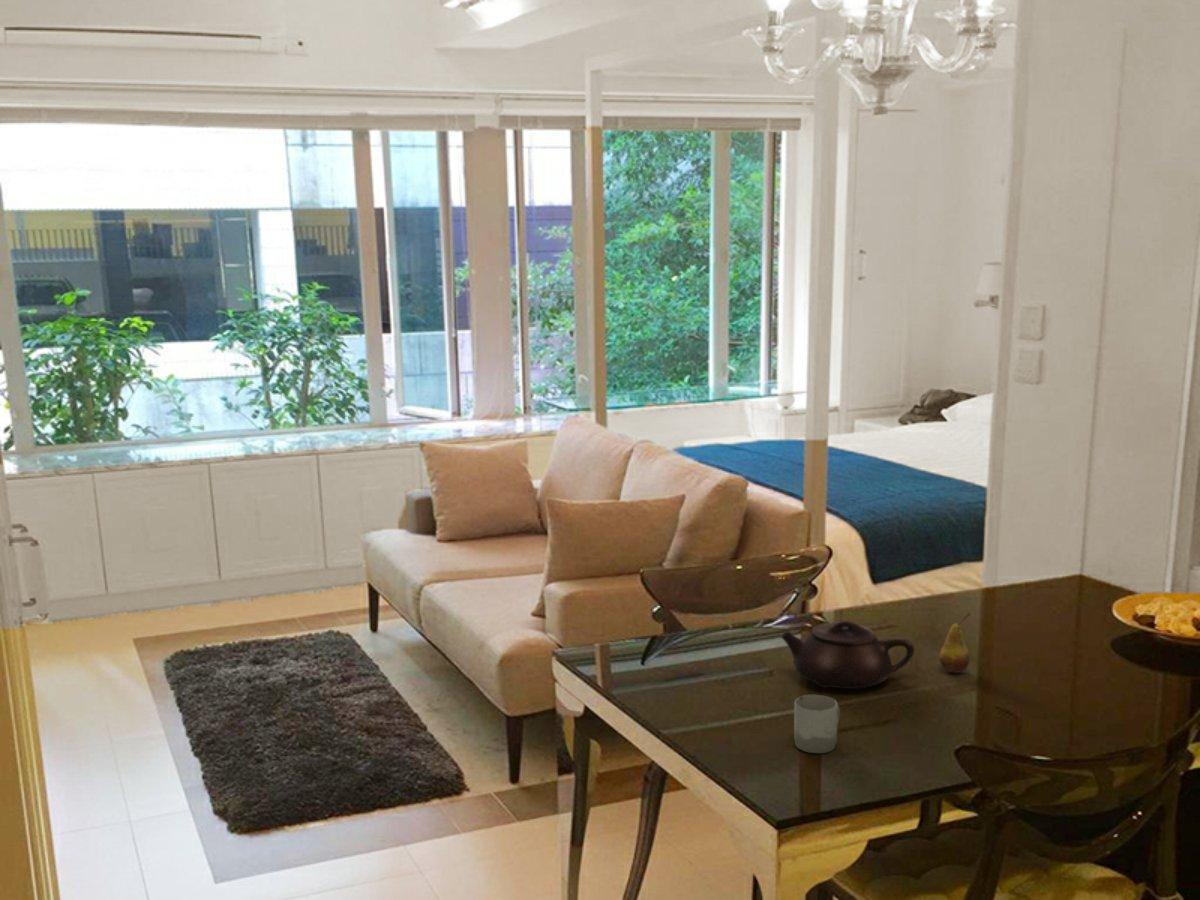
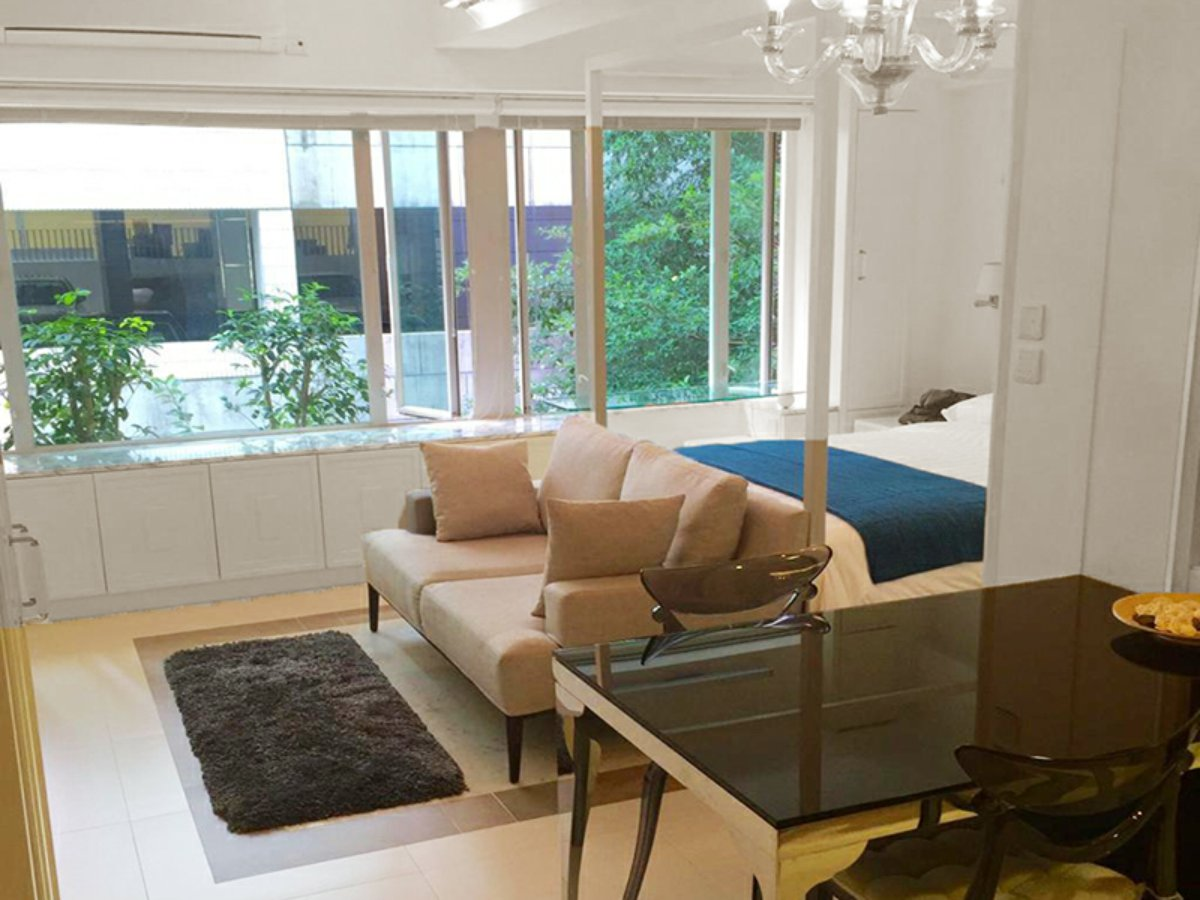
- cup (820, 721)
- fruit (954, 641)
- teapot (845, 650)
